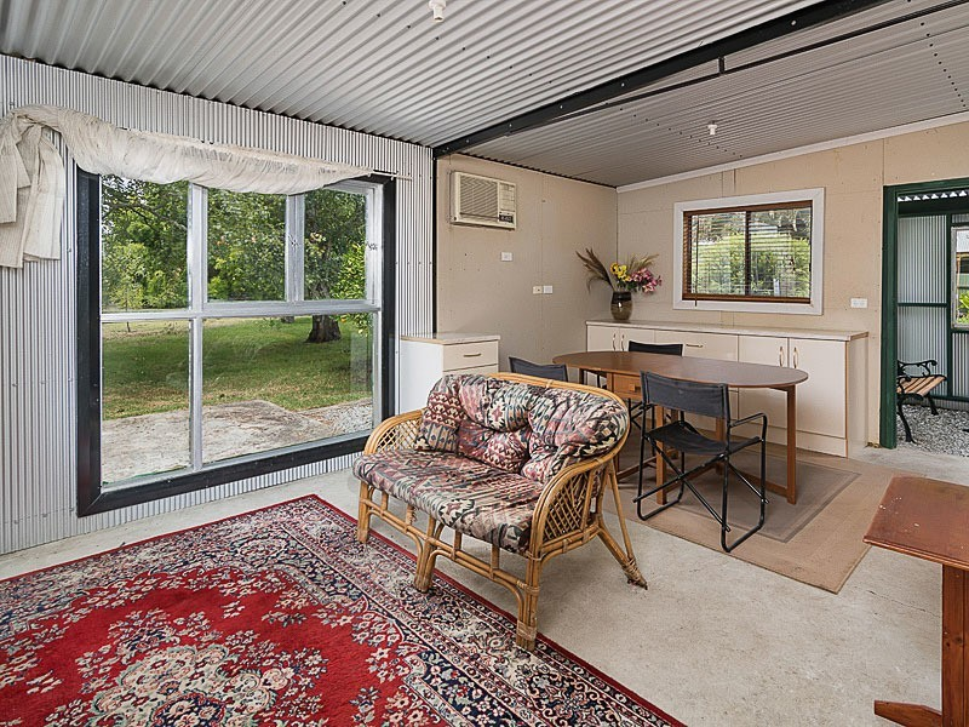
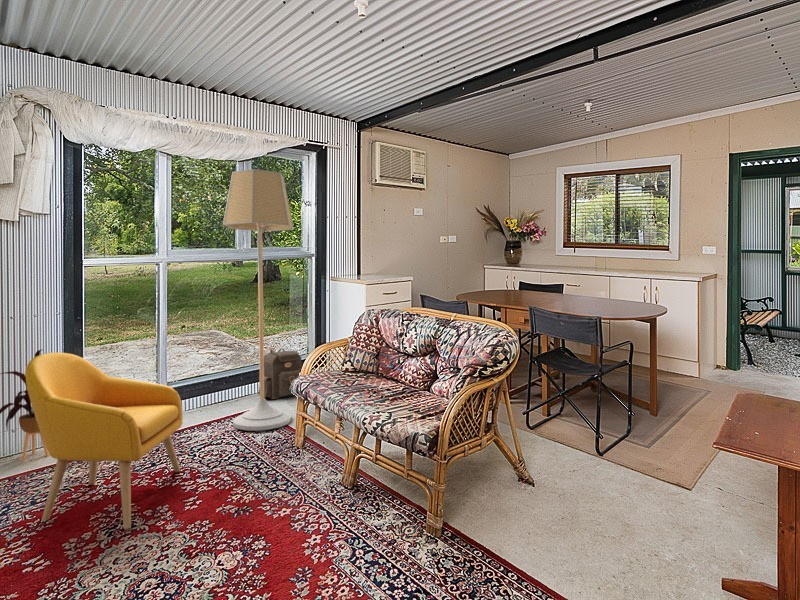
+ house plant (26, 405)
+ floor lamp (260, 299)
+ backpack (282, 372)
+ armchair (103, 426)
